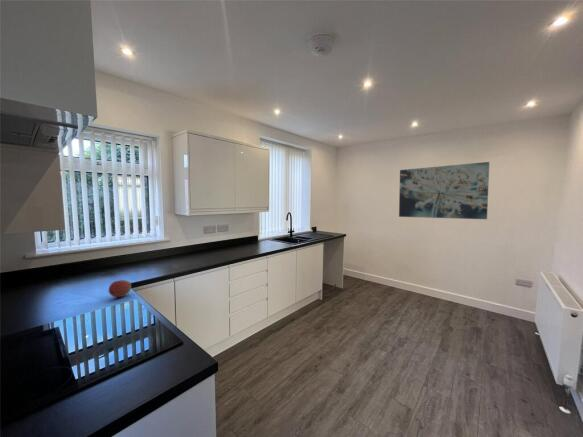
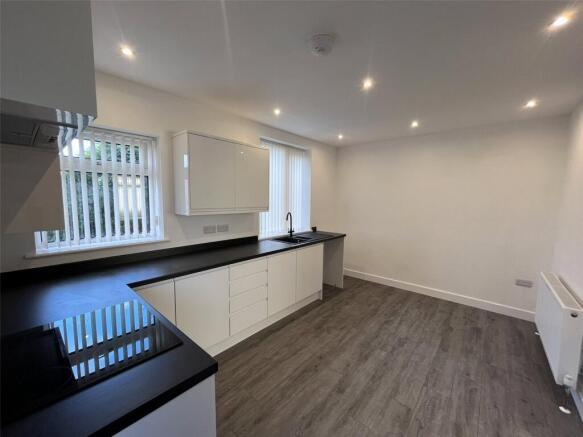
- fruit (120, 288)
- wall art (439, 192)
